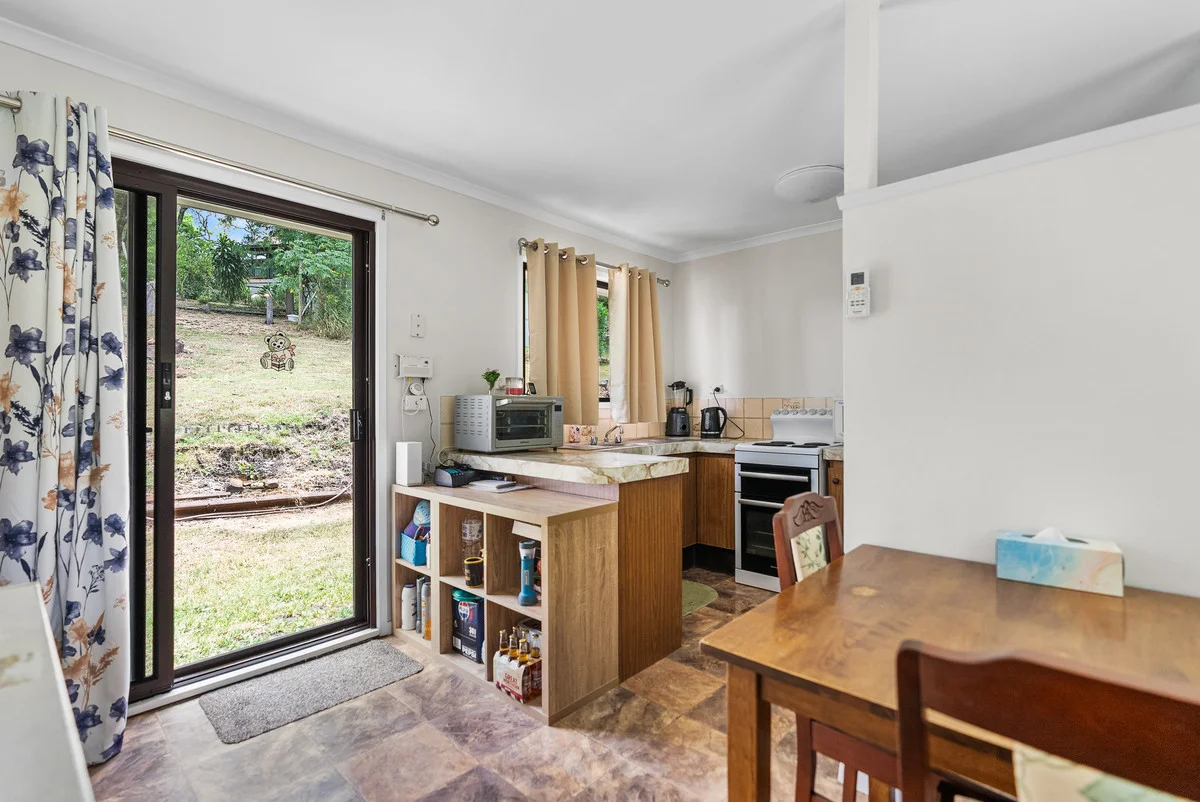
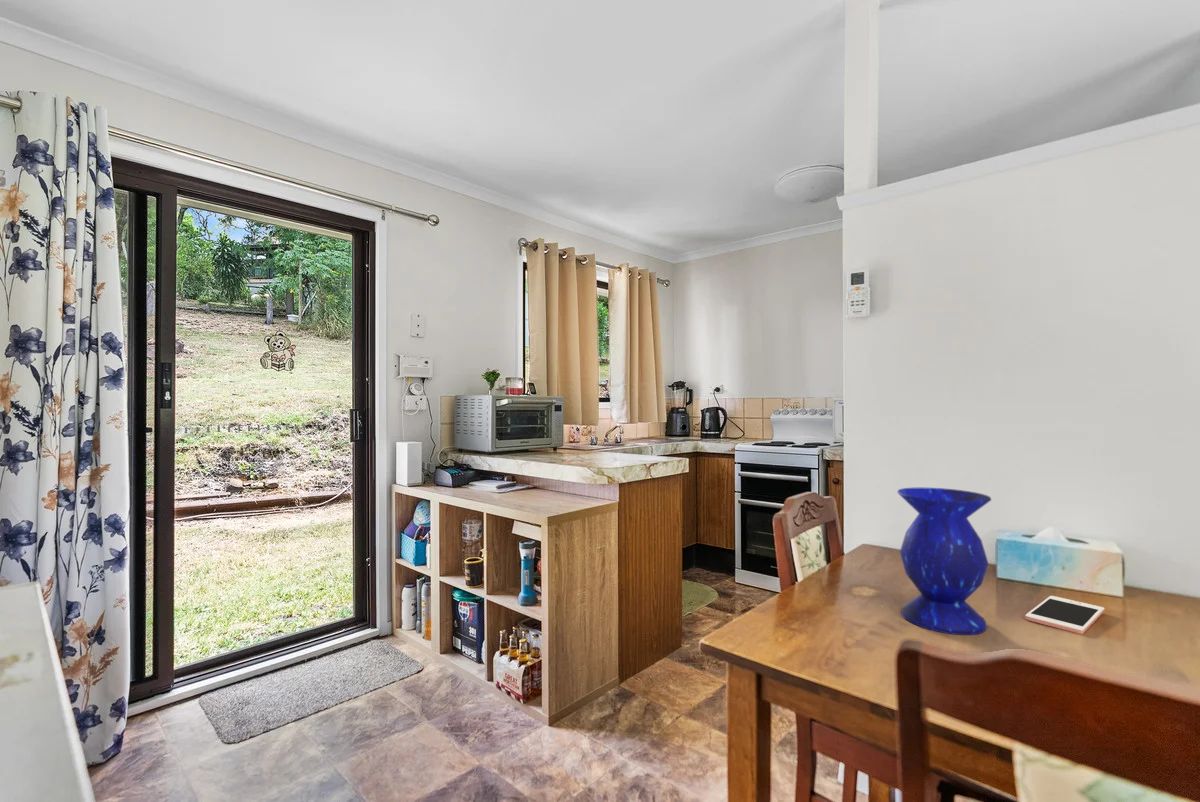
+ cell phone (1065, 613)
+ vase (942, 556)
